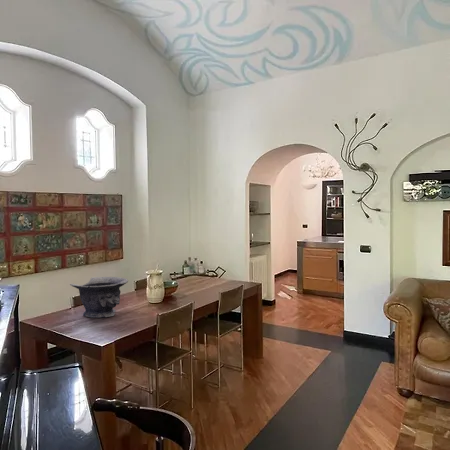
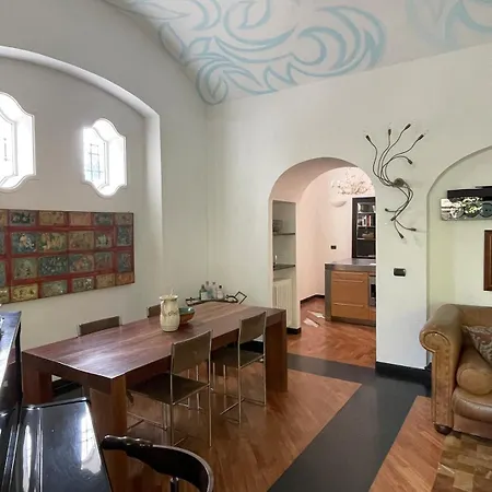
- decorative bowl (101, 297)
